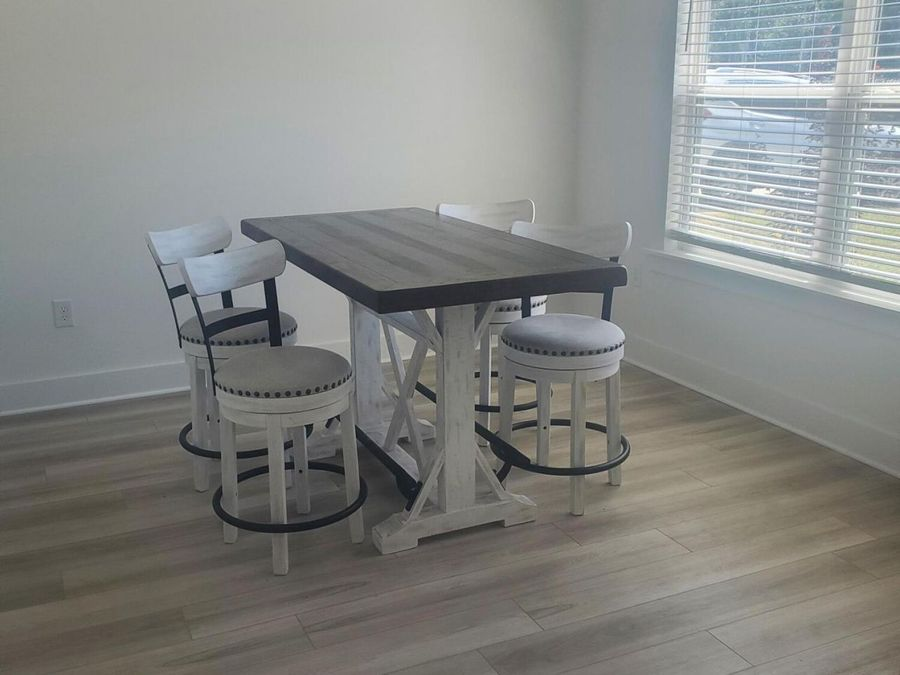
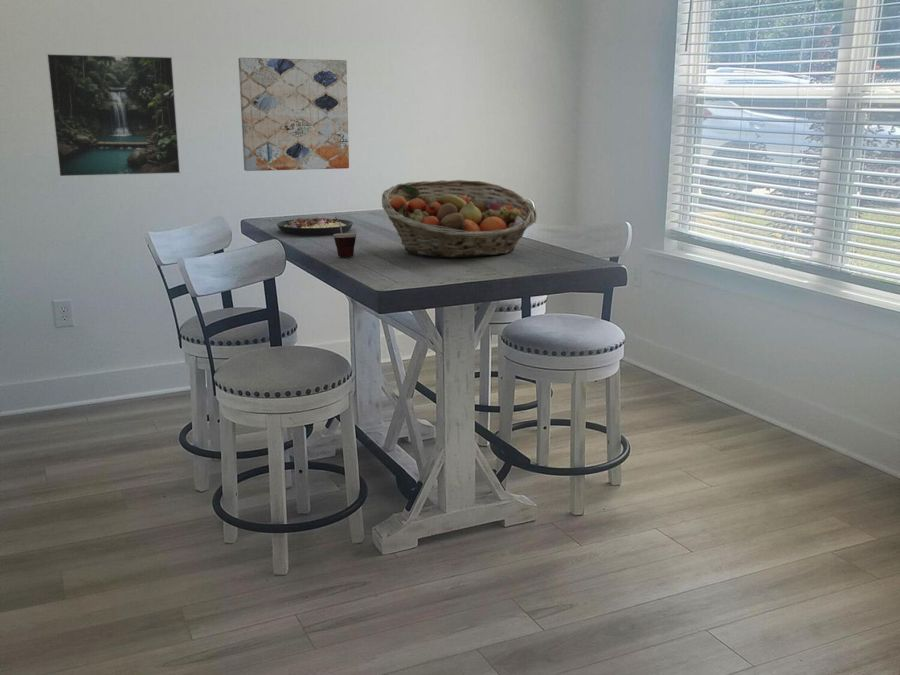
+ plate (315, 224)
+ wall art (295, 115)
+ fruit basket (458, 217)
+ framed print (116, 116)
+ cup (341, 237)
